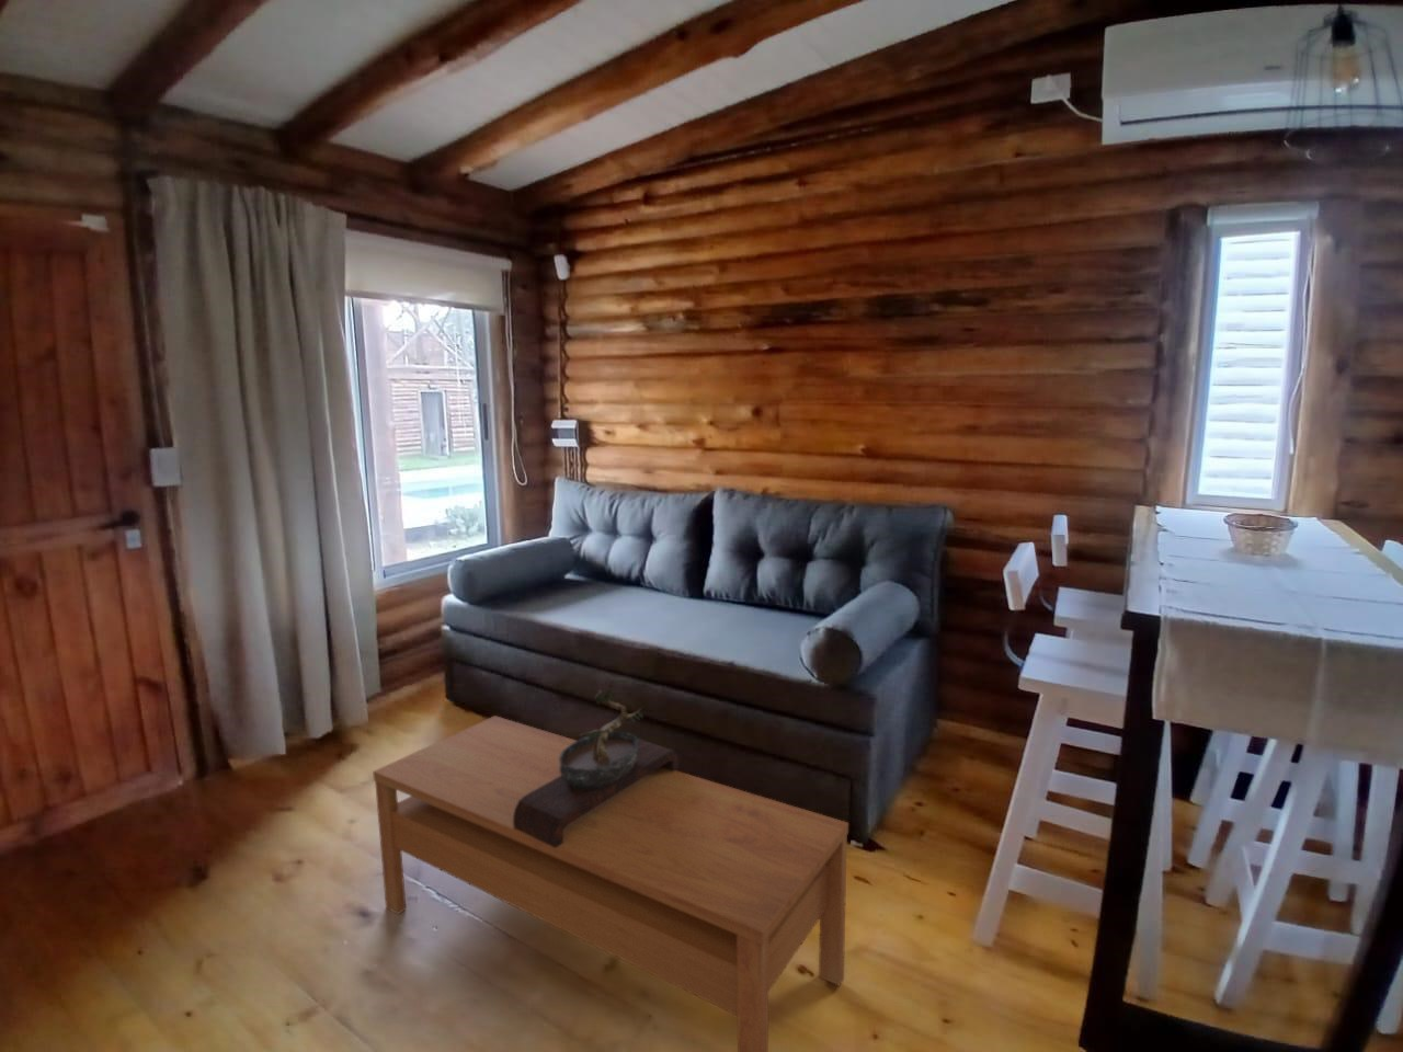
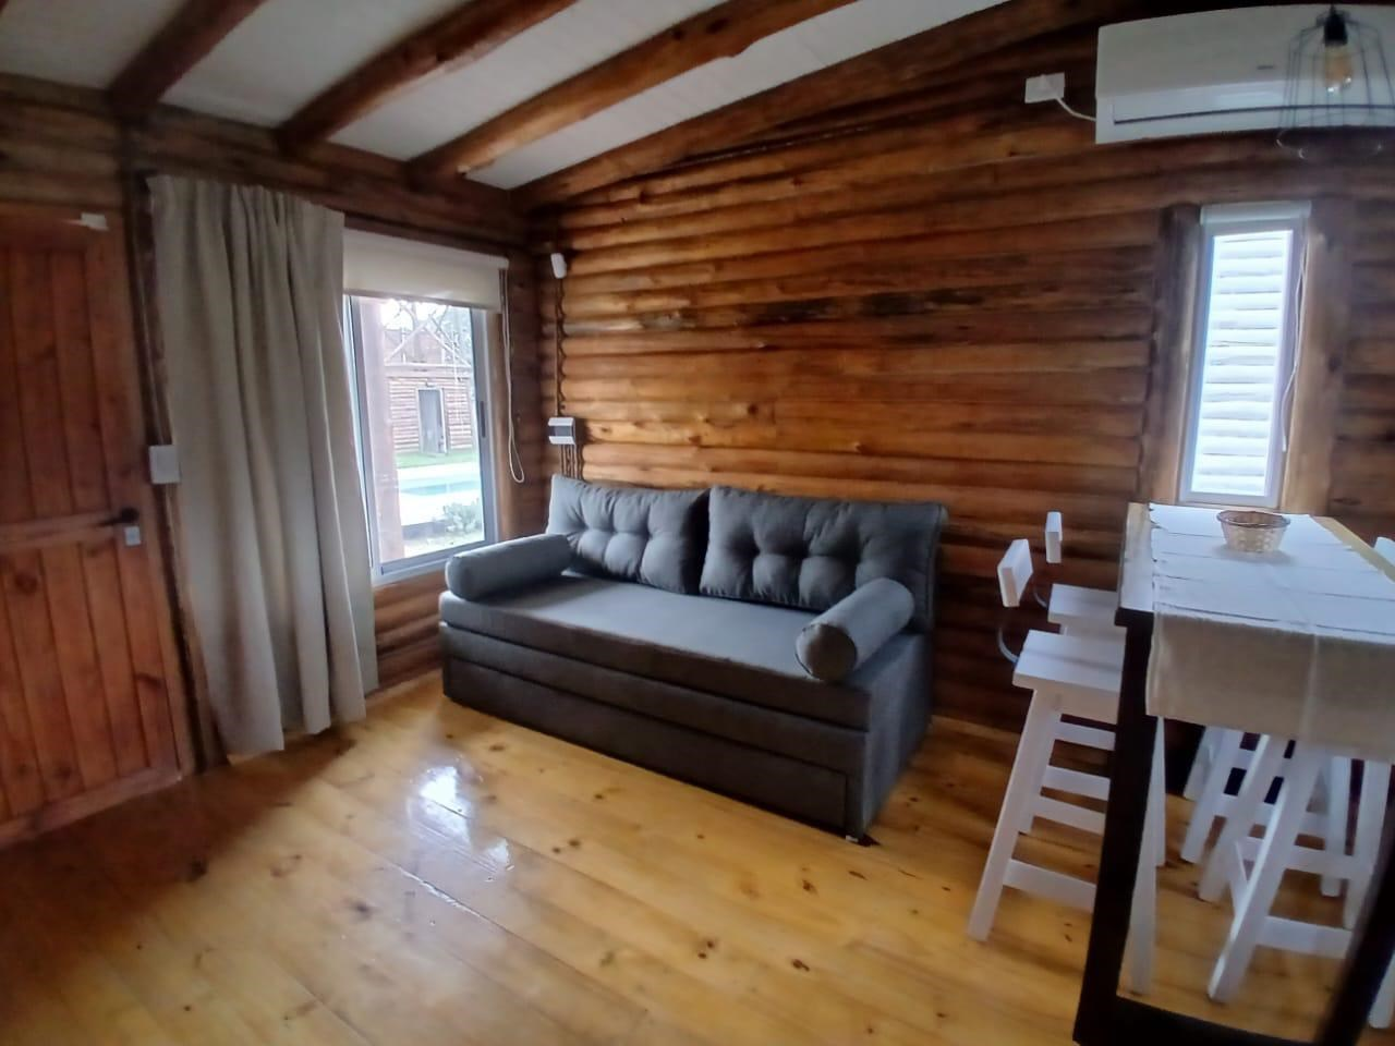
- bonsai tree (599, 736)
- coffee table (595, 869)
